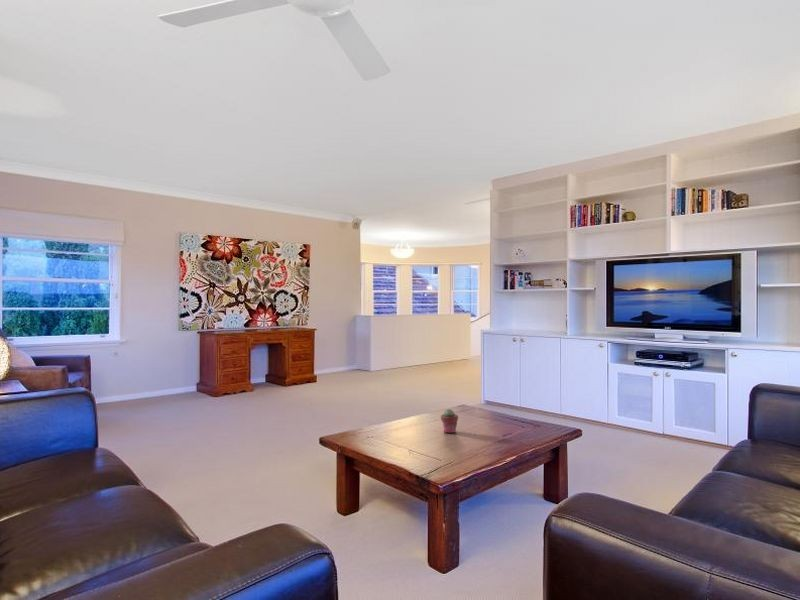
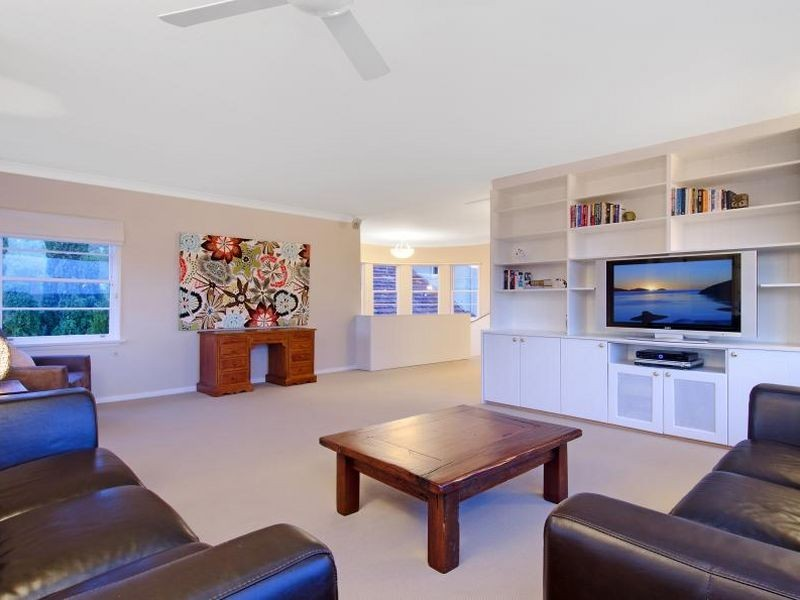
- potted succulent (449, 420)
